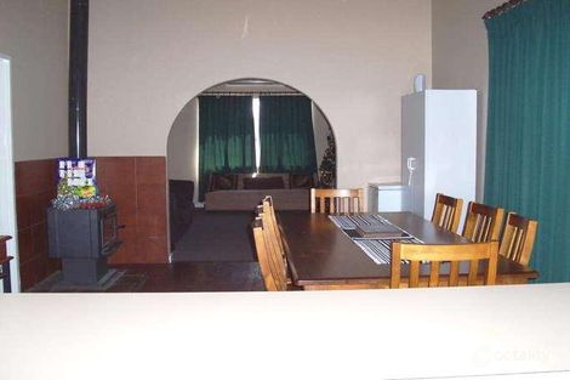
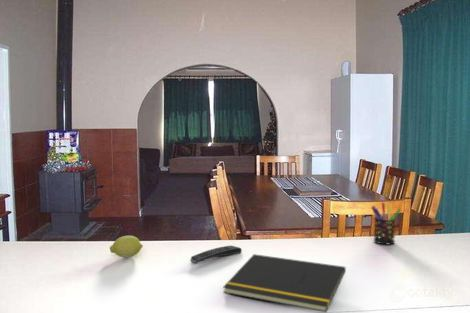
+ remote control (215, 253)
+ fruit (126, 246)
+ notepad (285, 279)
+ pen holder (386, 221)
